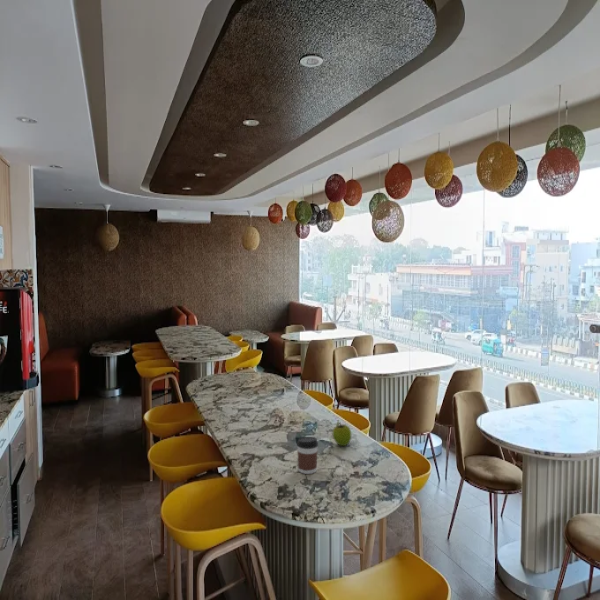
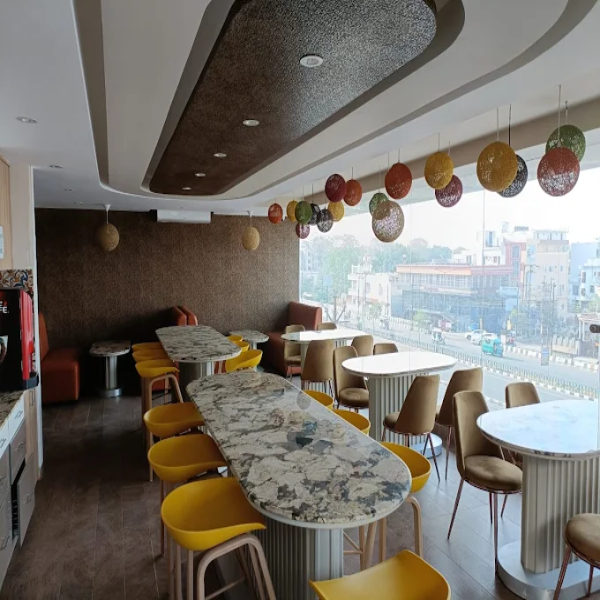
- coffee cup (307, 454)
- fruit (341, 432)
